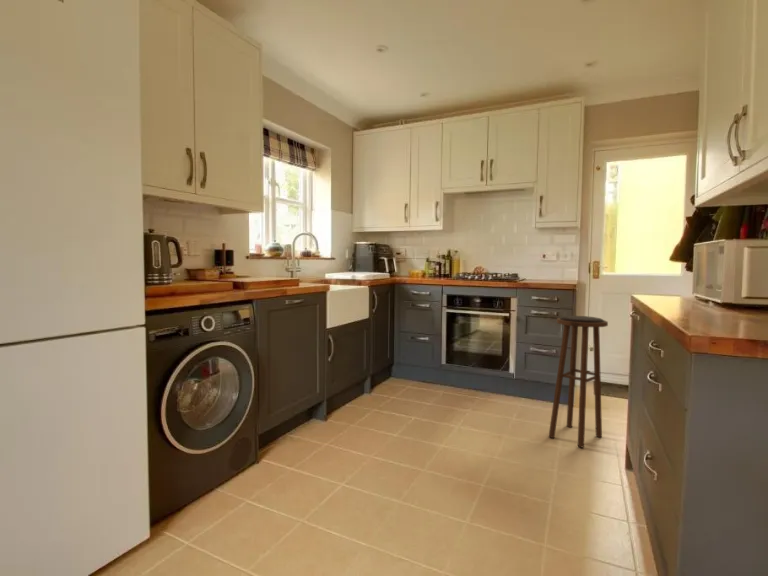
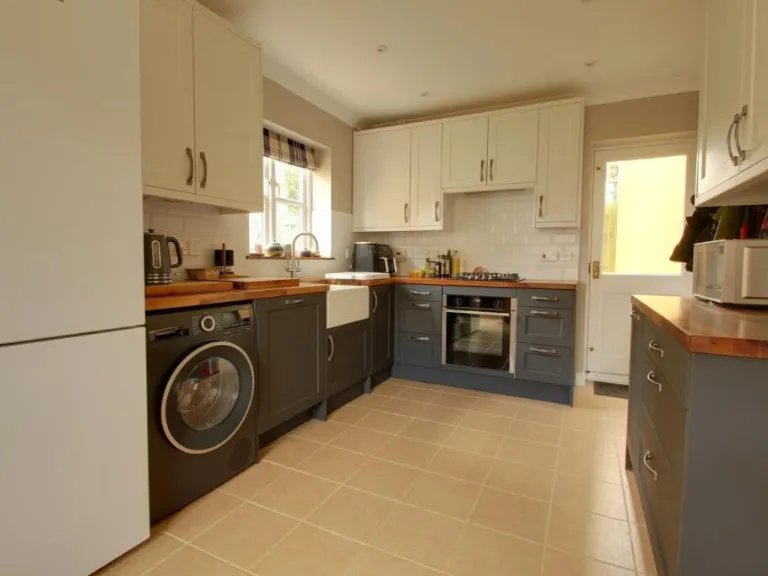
- stool (578, 377)
